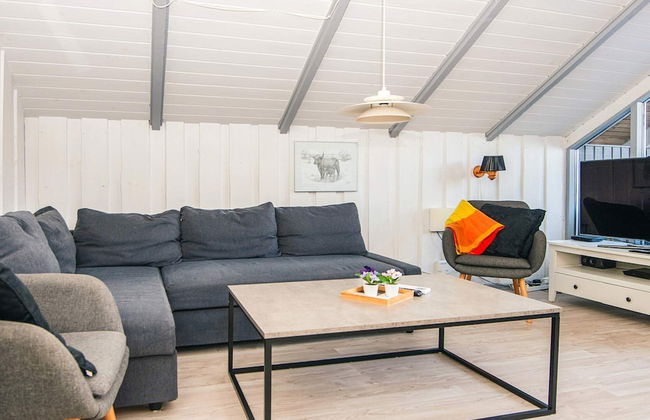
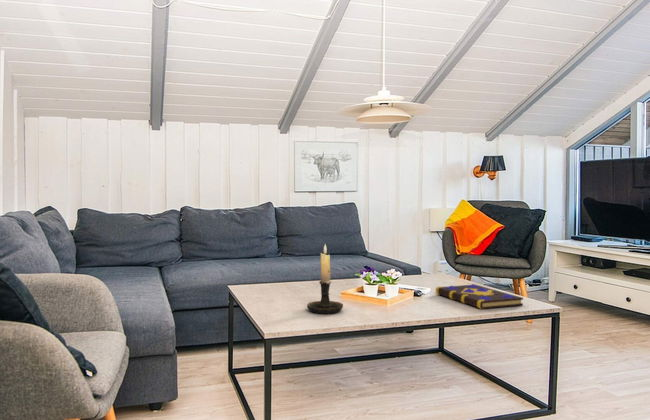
+ candle holder (324, 275)
+ book (479, 293)
